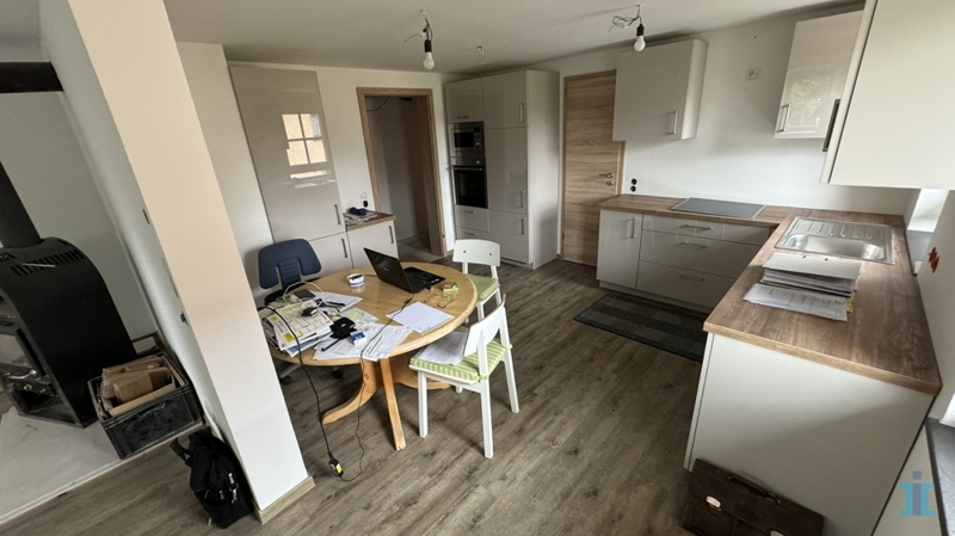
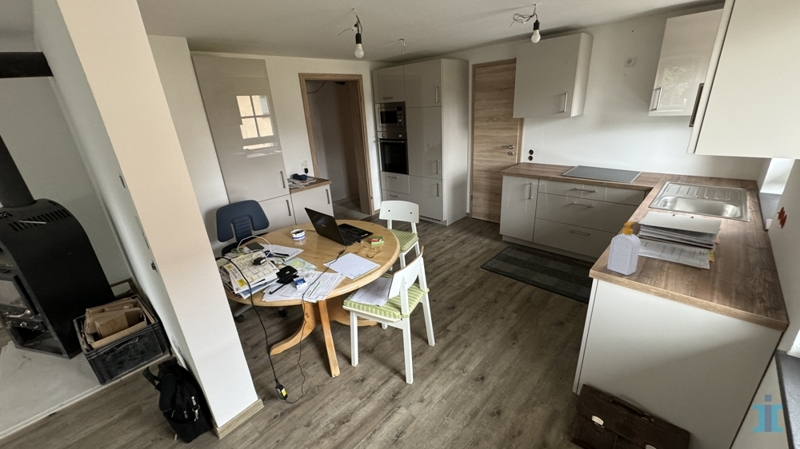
+ soap bottle (625, 247)
